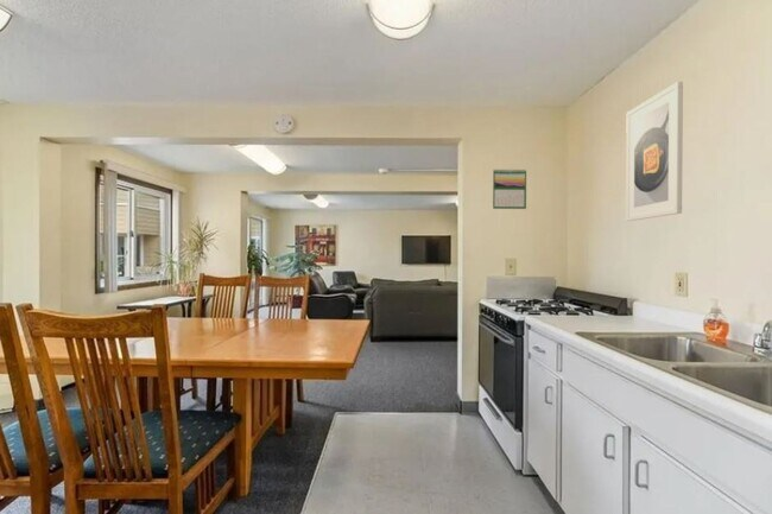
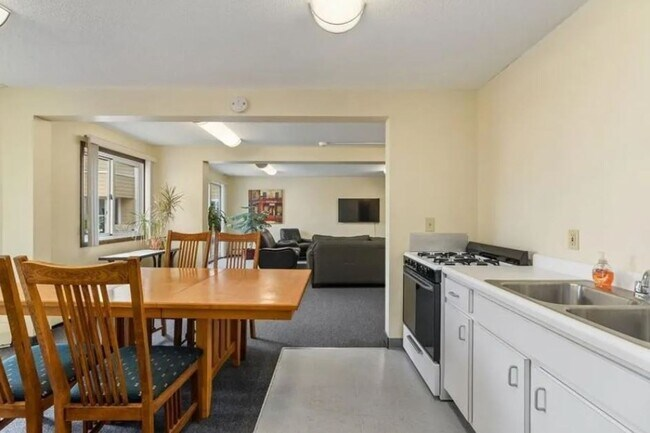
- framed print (651, 158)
- calendar (510, 188)
